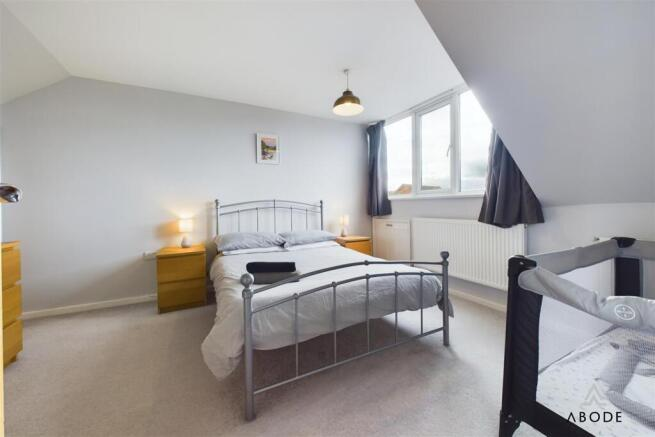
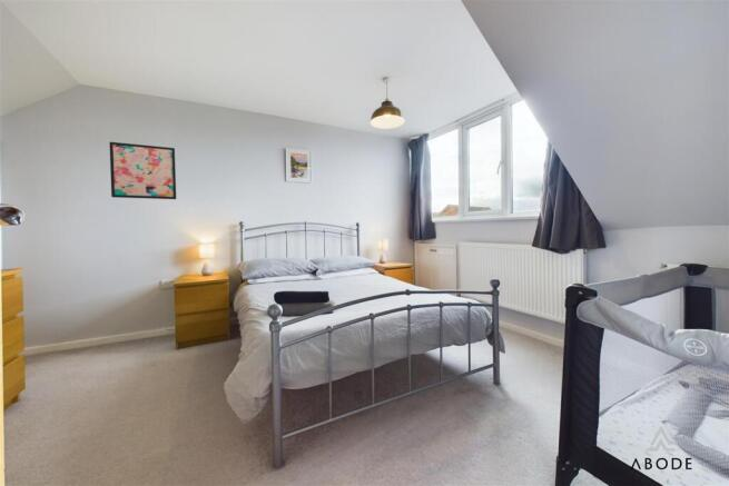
+ wall art (144, 171)
